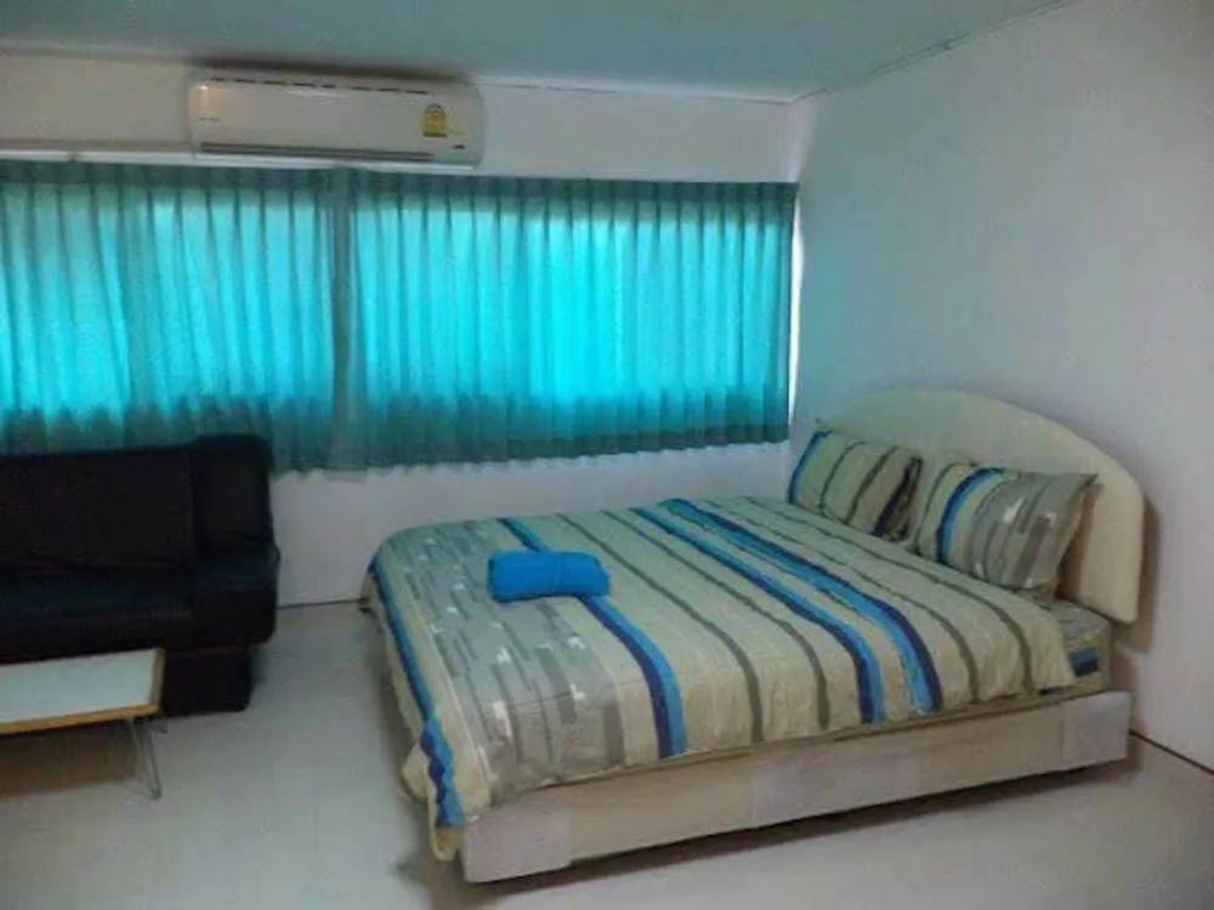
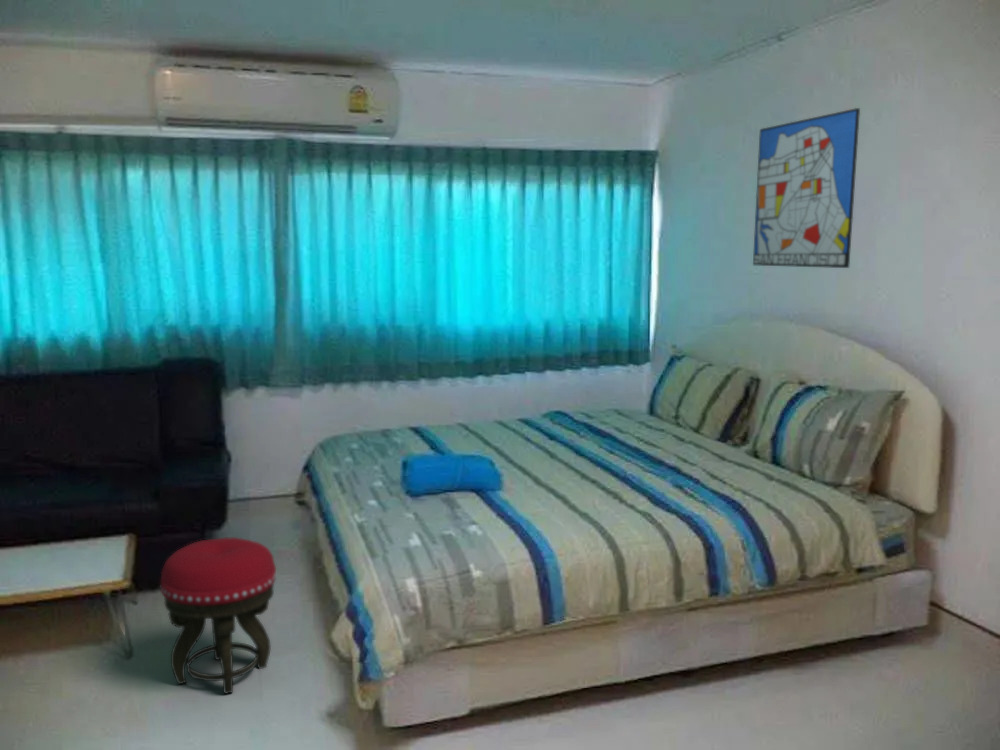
+ wall art (801, 193)
+ stool (220, 611)
